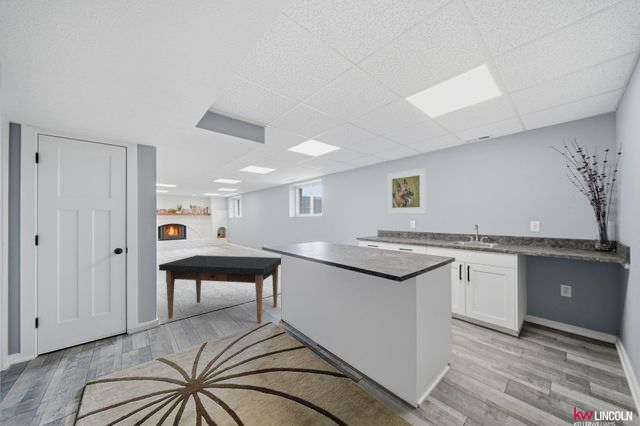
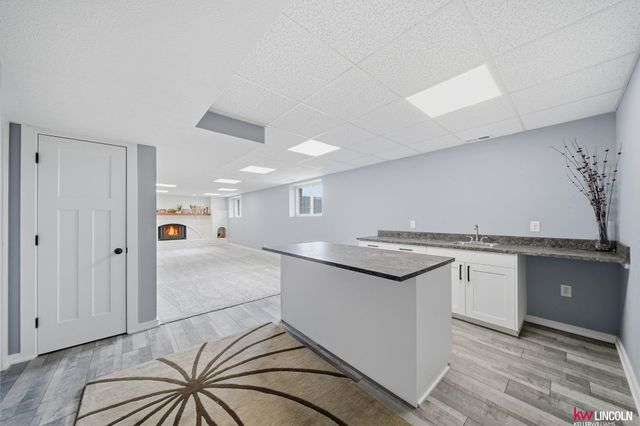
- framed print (405, 192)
- dining table (225, 281)
